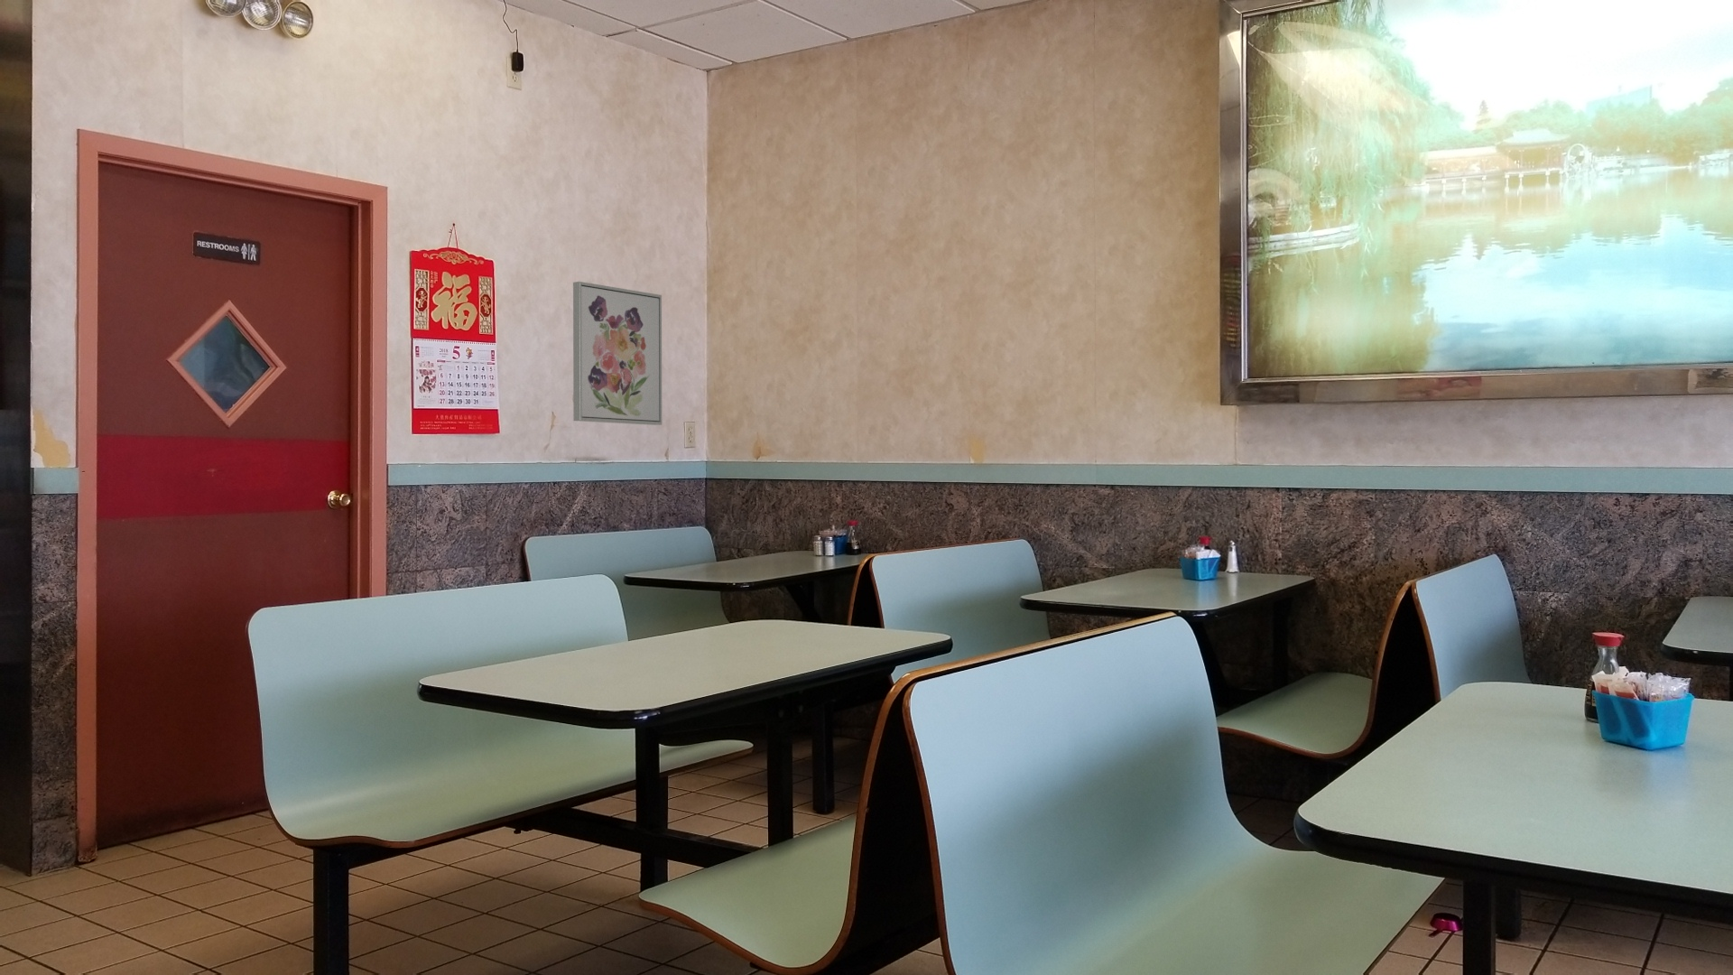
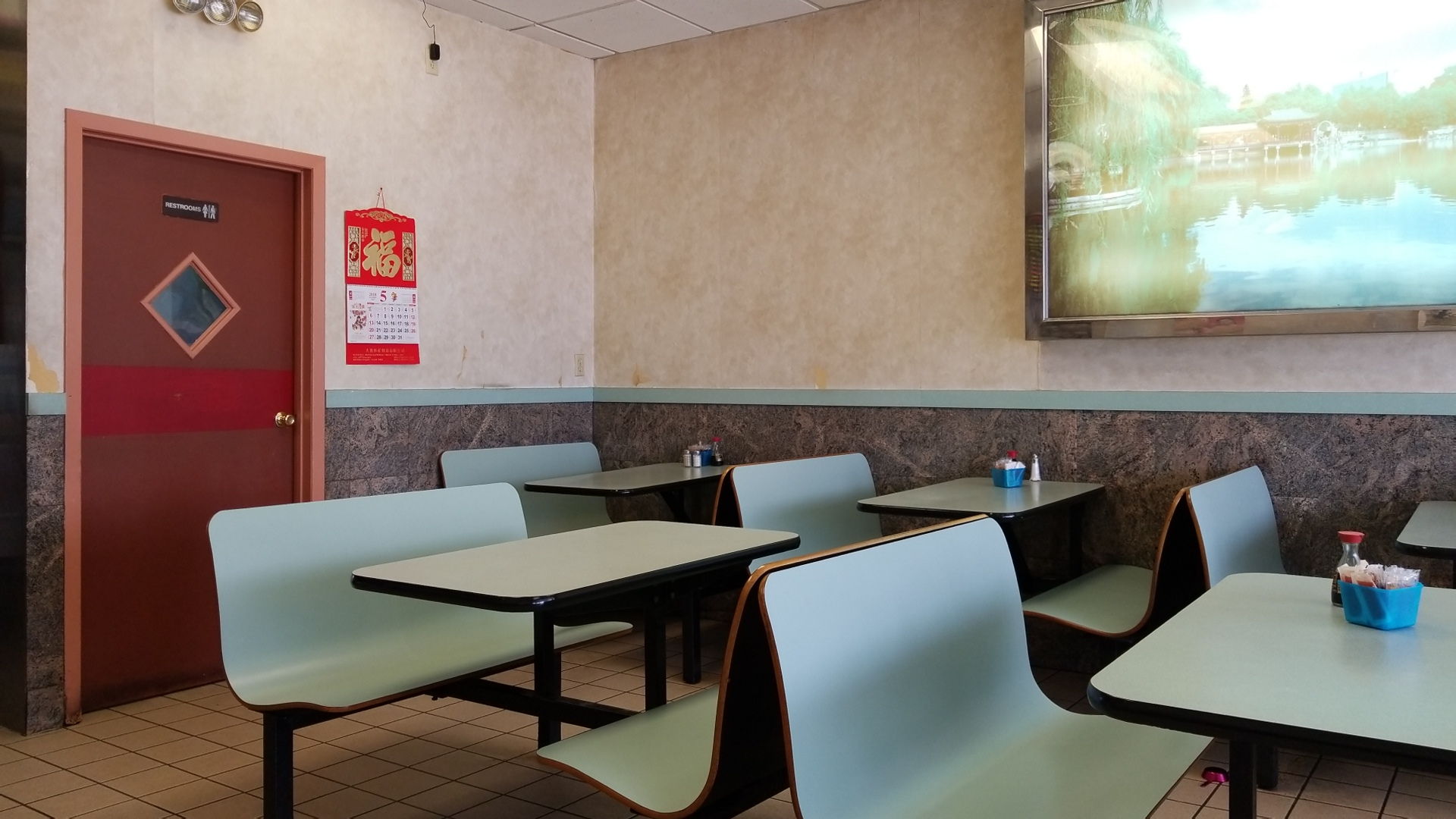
- wall art (618, 356)
